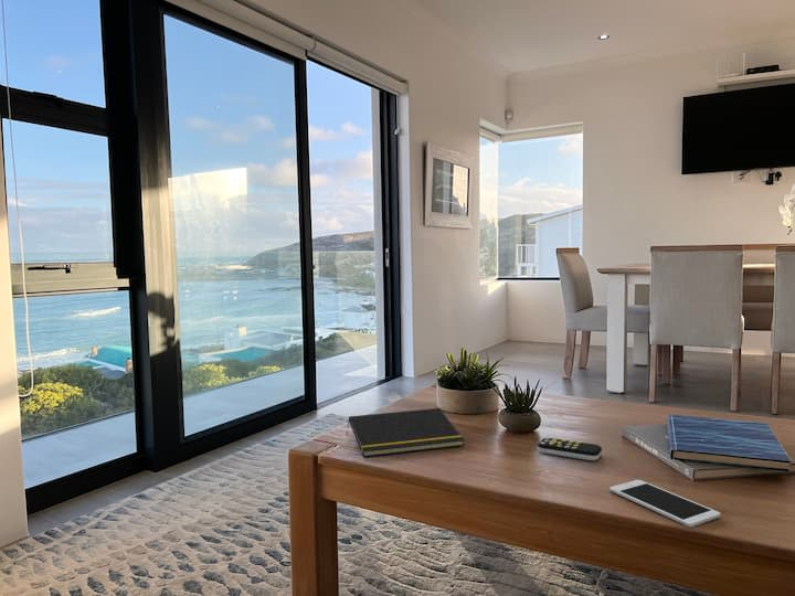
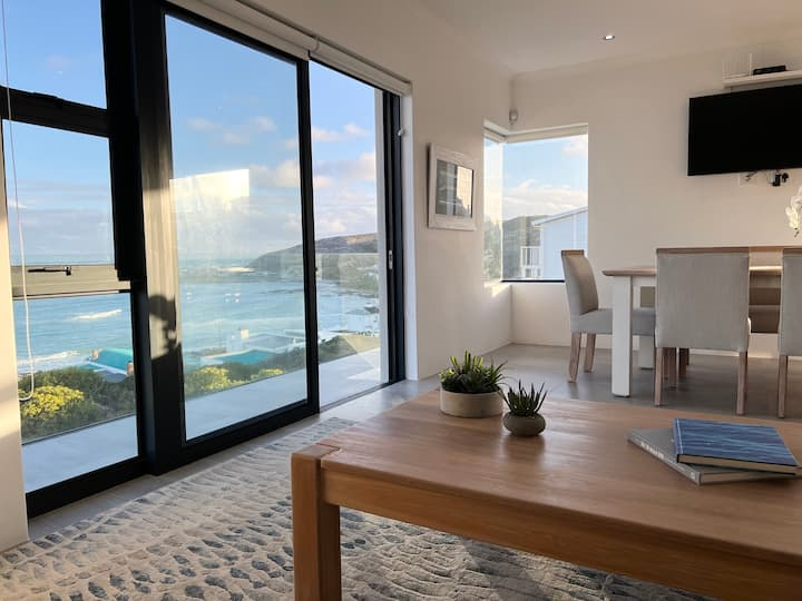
- remote control (569, 448)
- cell phone (661, 501)
- notepad (404, 430)
